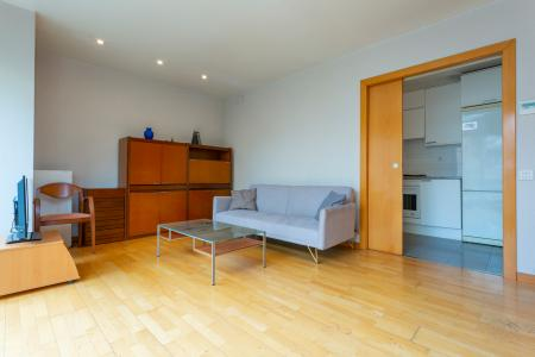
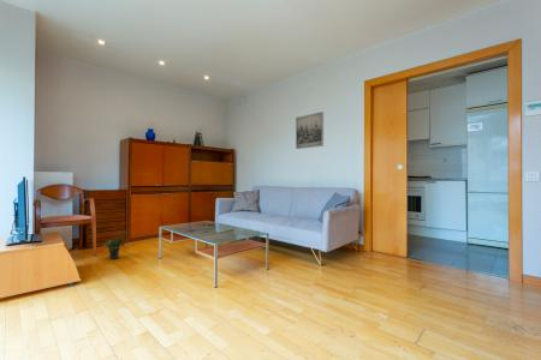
+ wall art (309, 131)
+ potted plant (115, 244)
